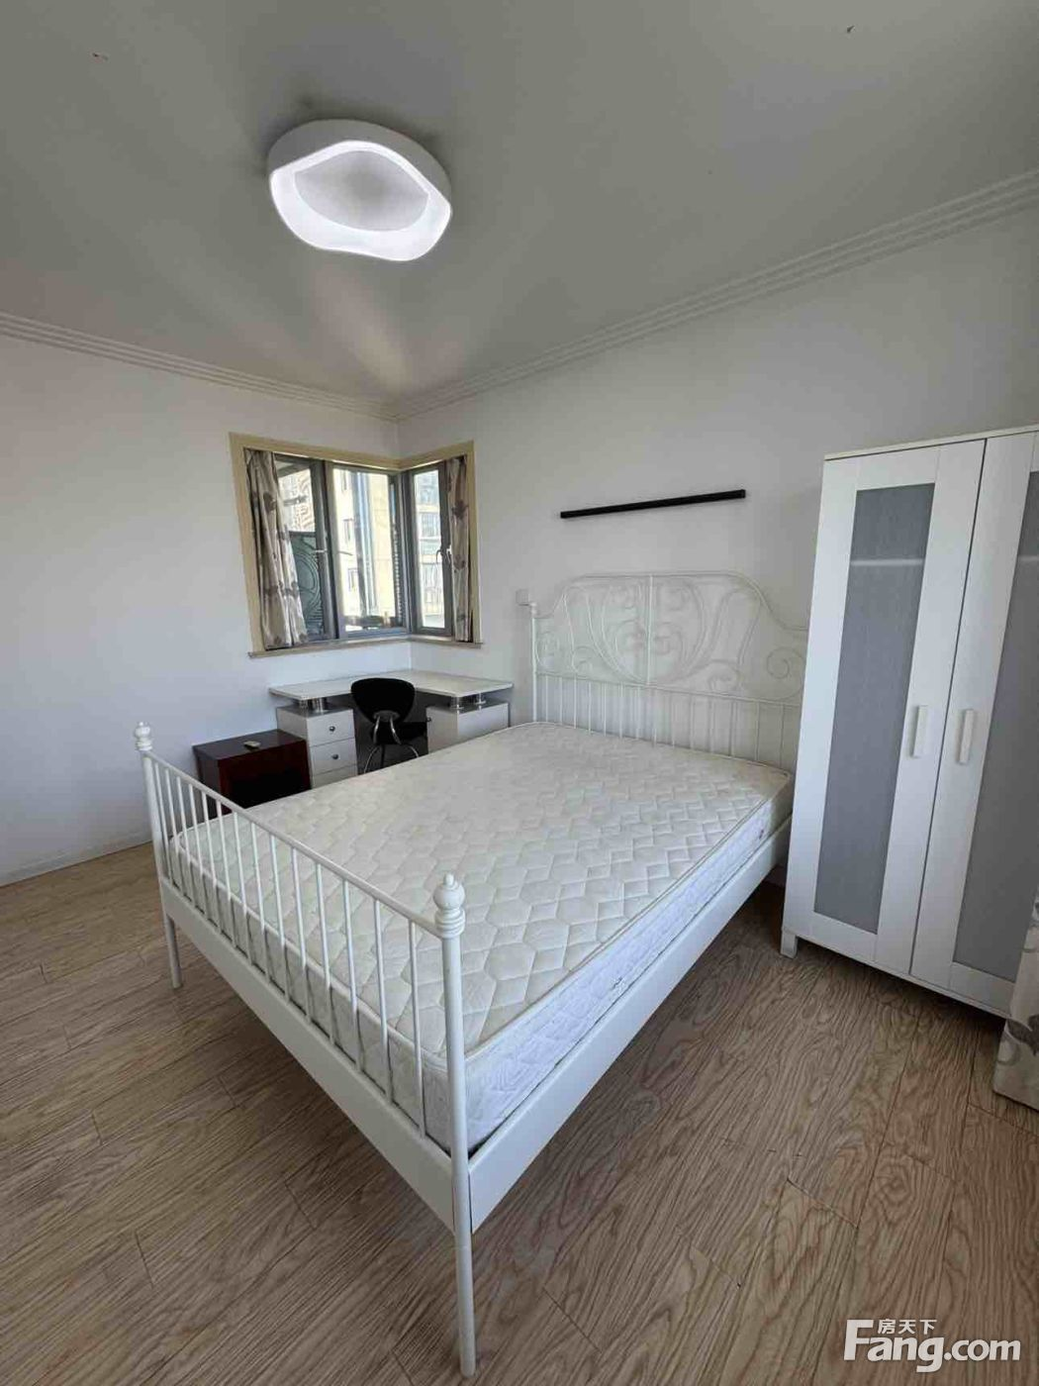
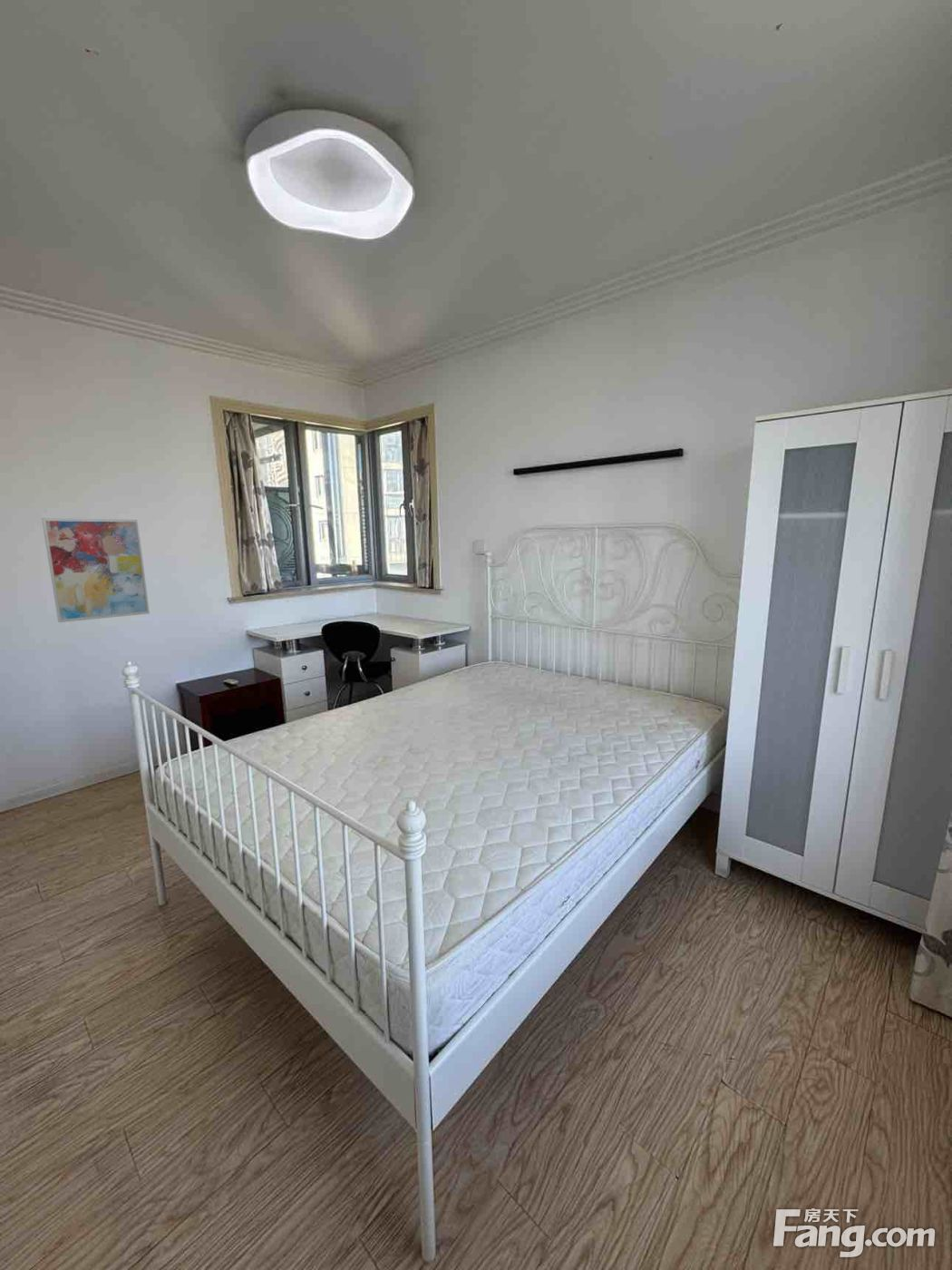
+ wall art (99, 569)
